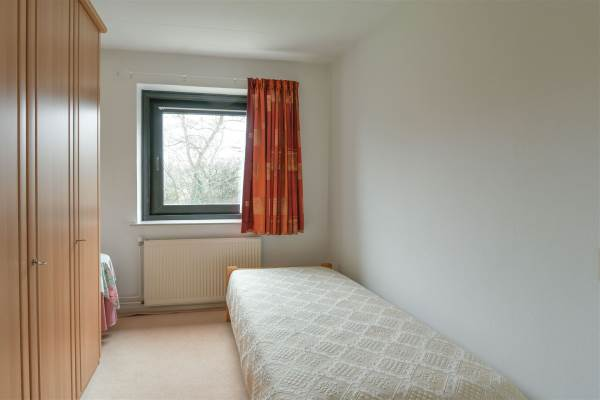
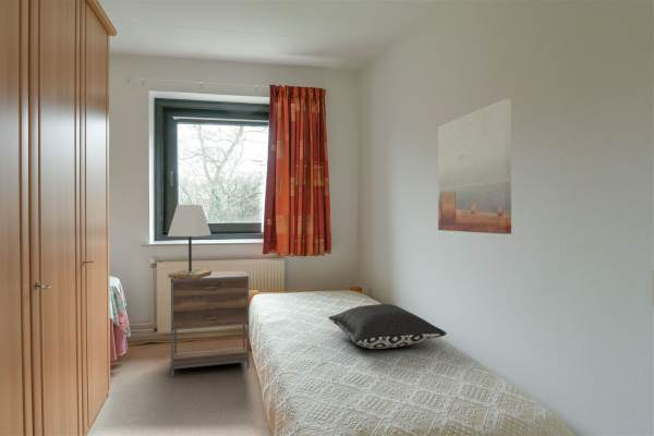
+ lamp (190, 240)
+ pillow (383, 325)
+ wall art (470, 173)
+ nightstand (210, 319)
